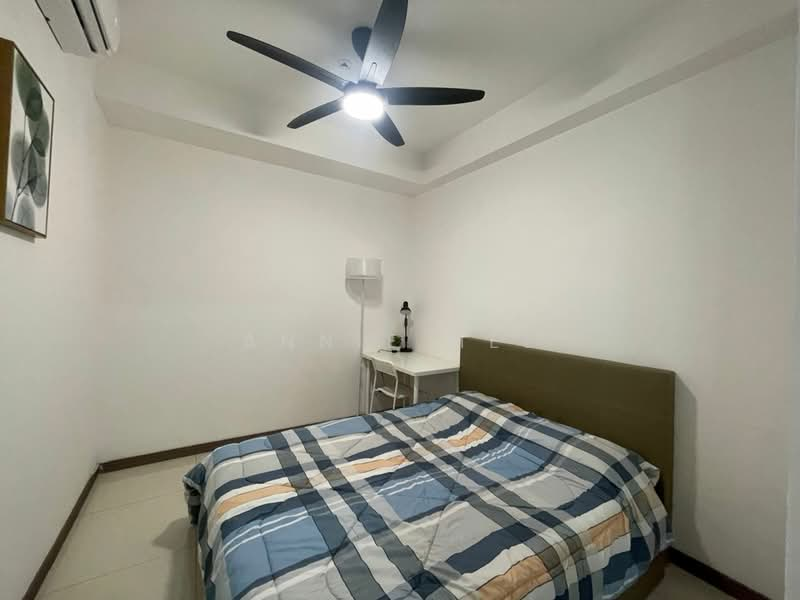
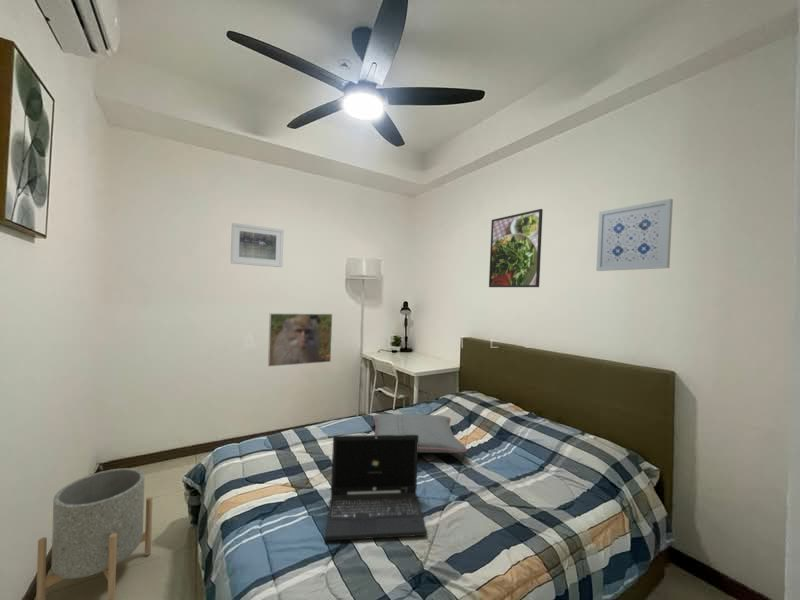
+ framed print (513, 251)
+ laptop (376, 482)
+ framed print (258, 245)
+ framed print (301, 338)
+ planter (100, 531)
+ wall art (631, 237)
+ pillow (414, 431)
